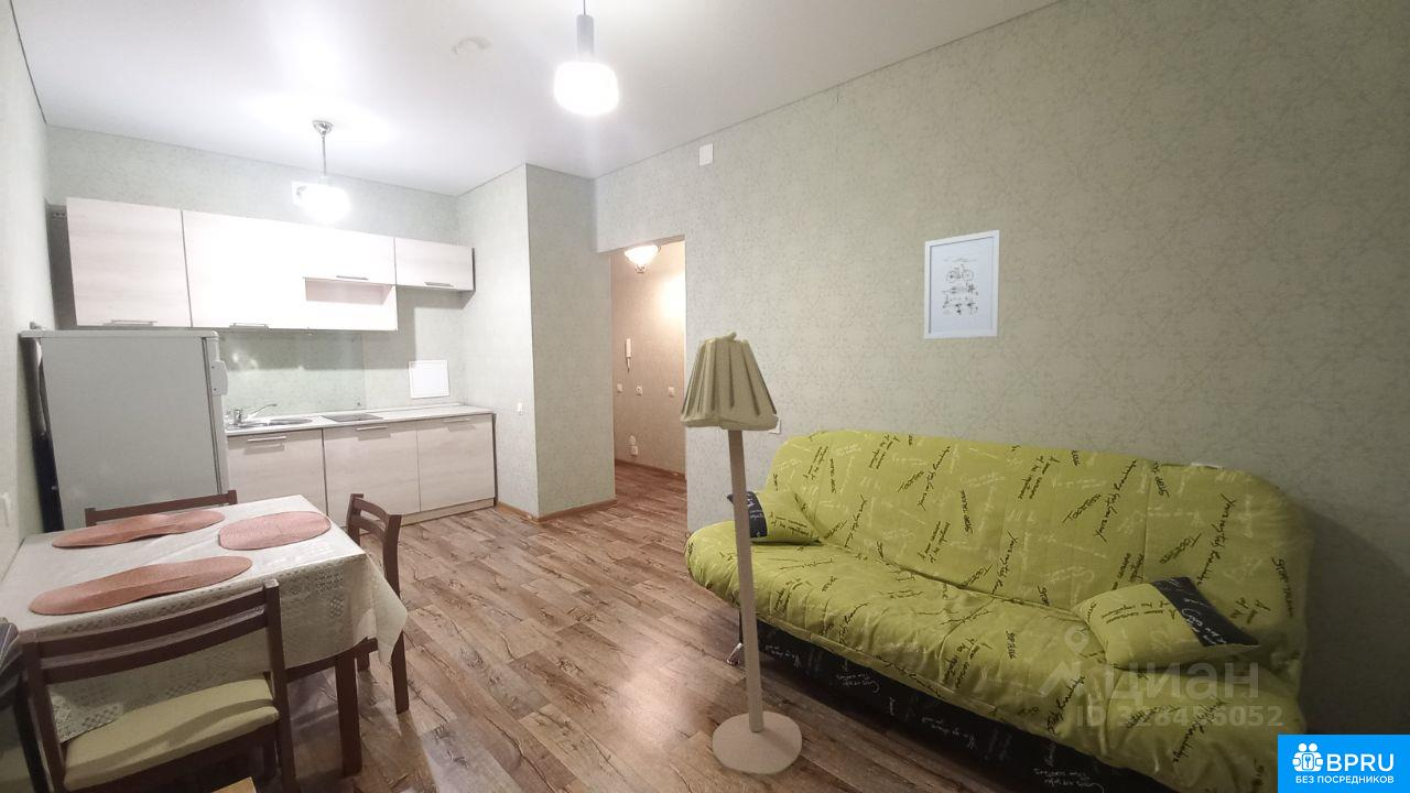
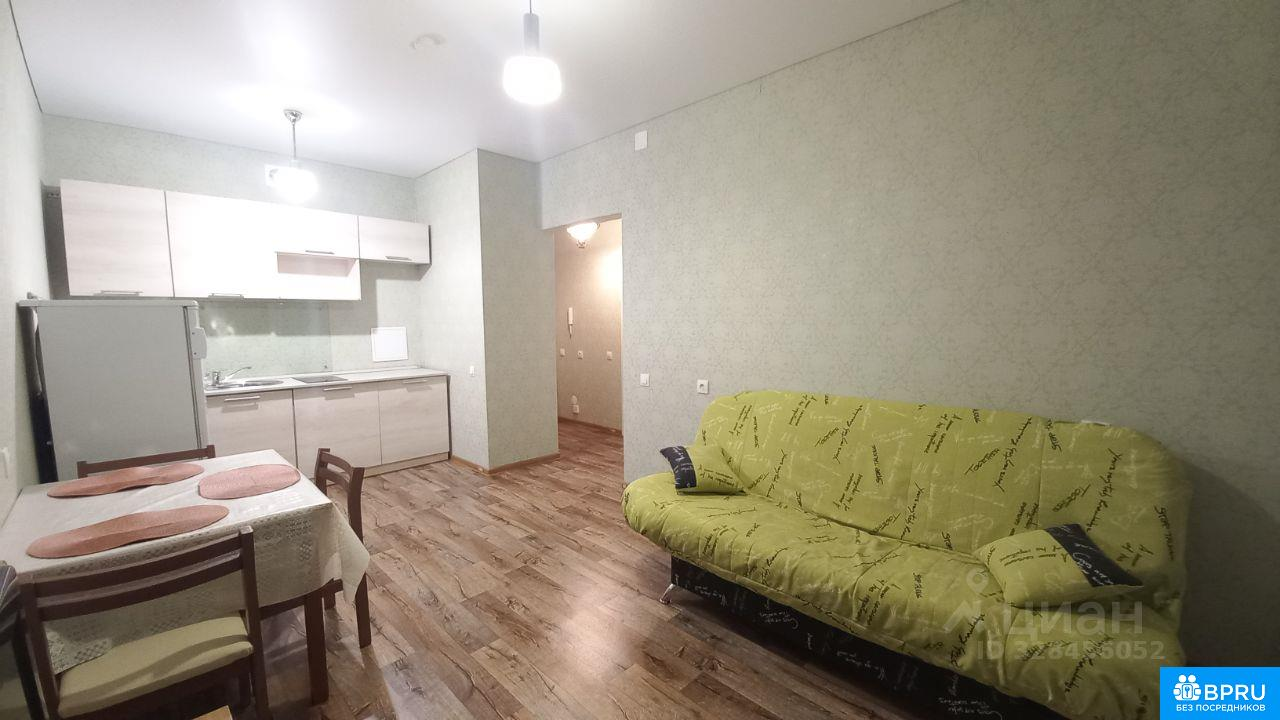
- floor lamp (737, 536)
- wall art (959, 286)
